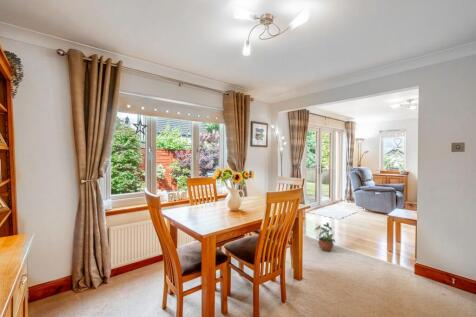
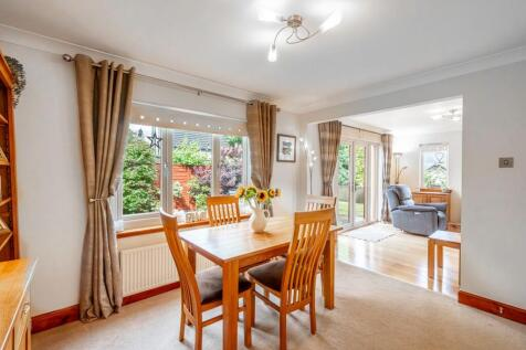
- potted plant (325, 236)
